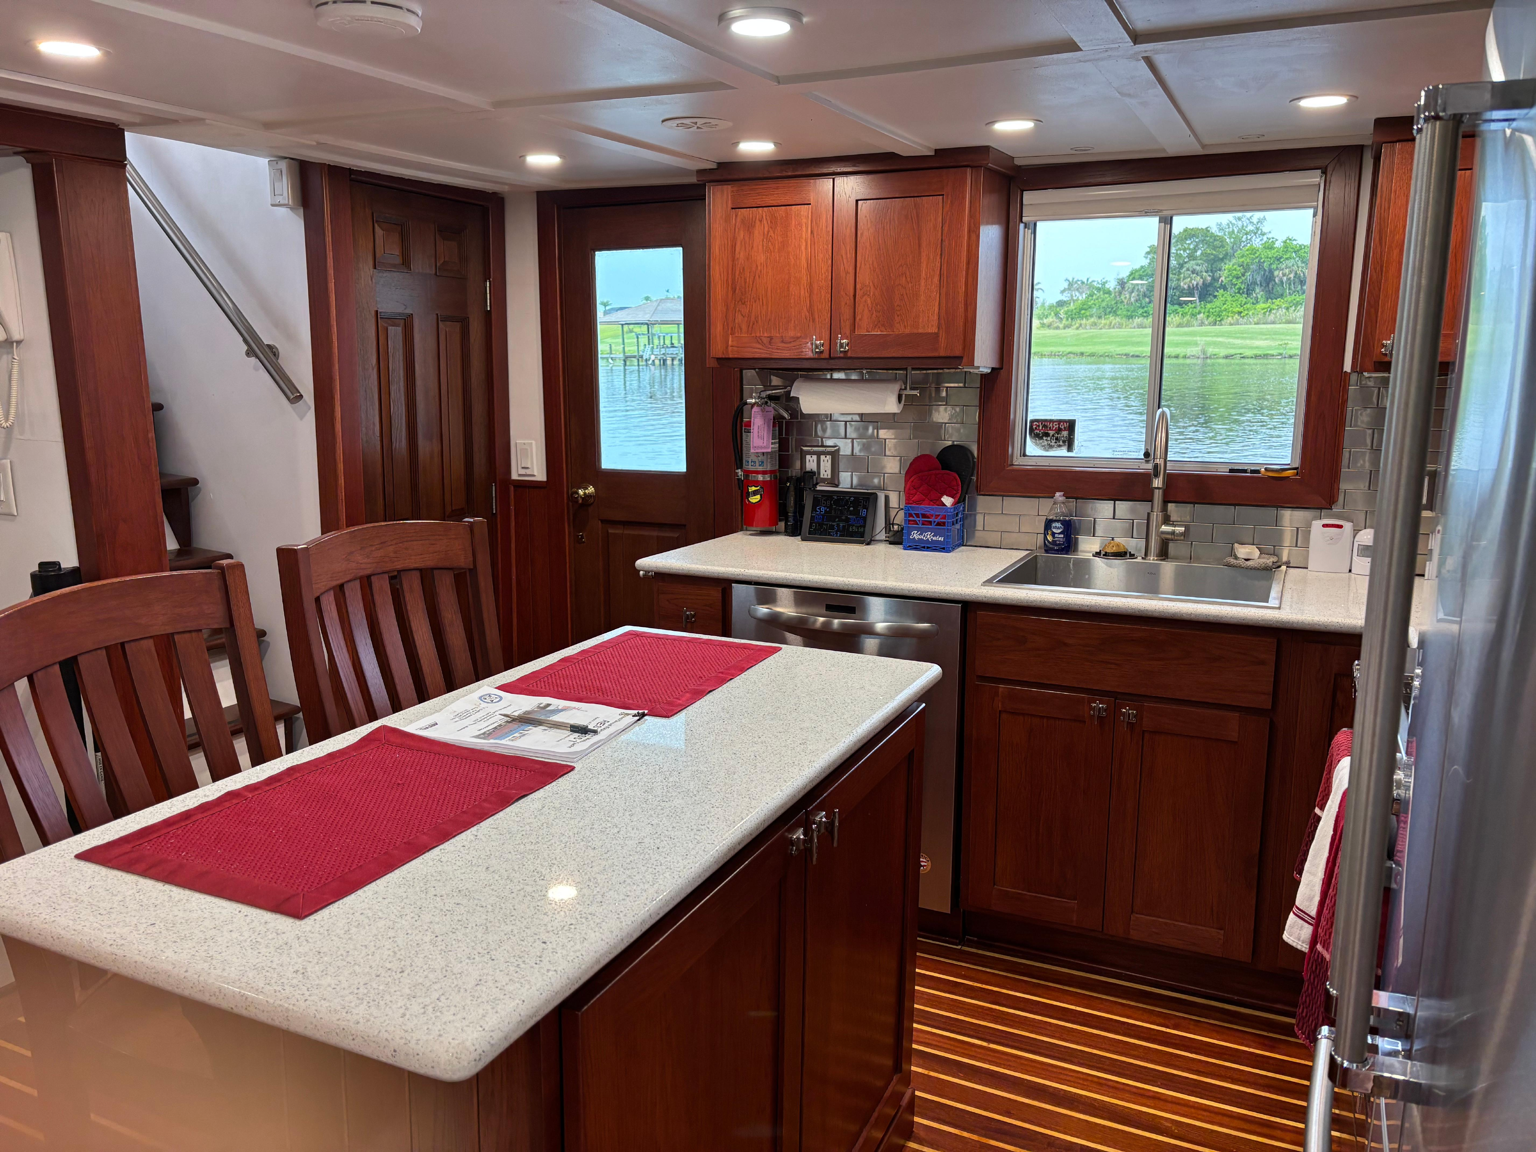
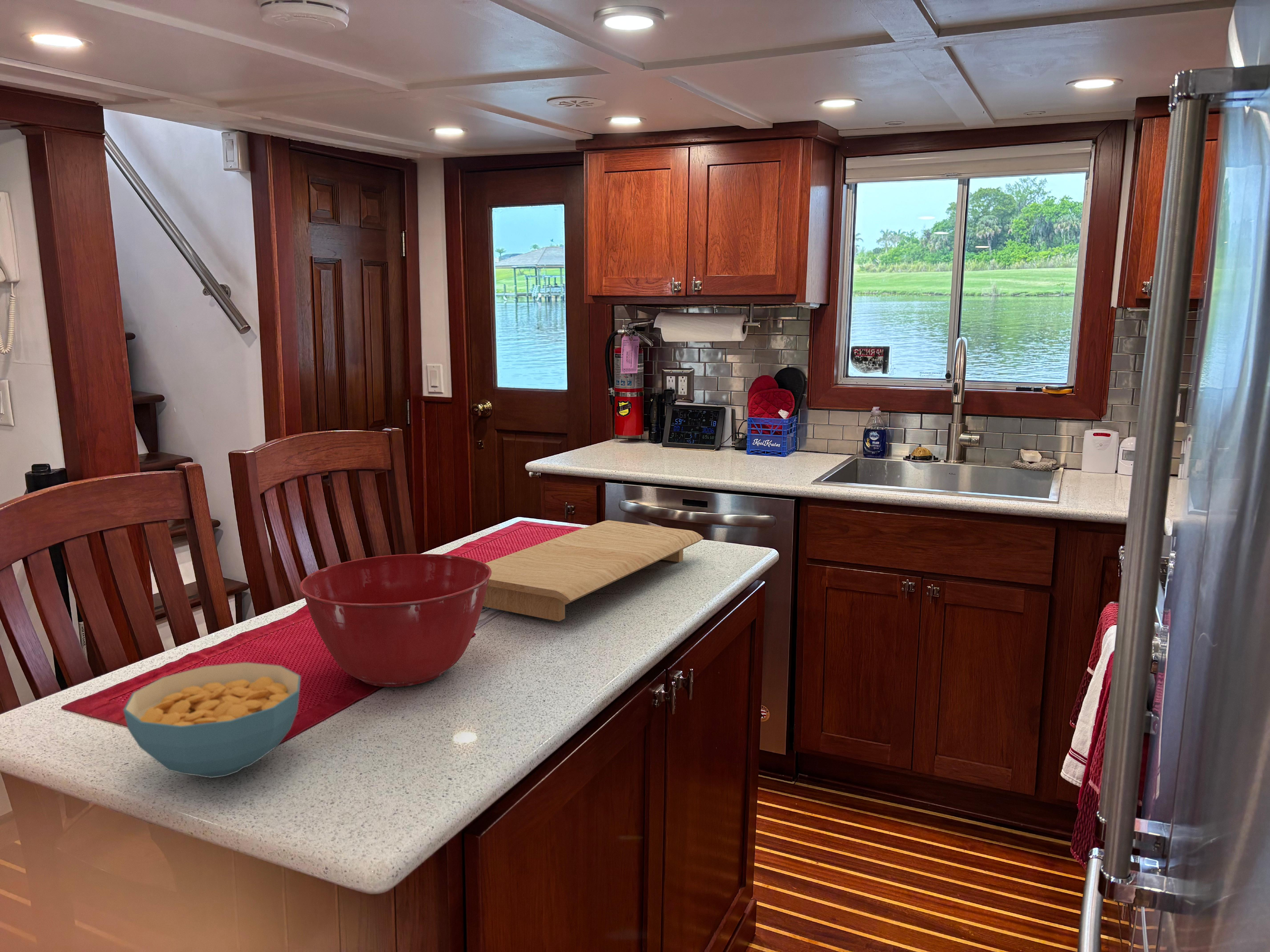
+ cutting board (586, 565)
+ mixing bowl (400, 623)
+ cereal bowl (219, 729)
